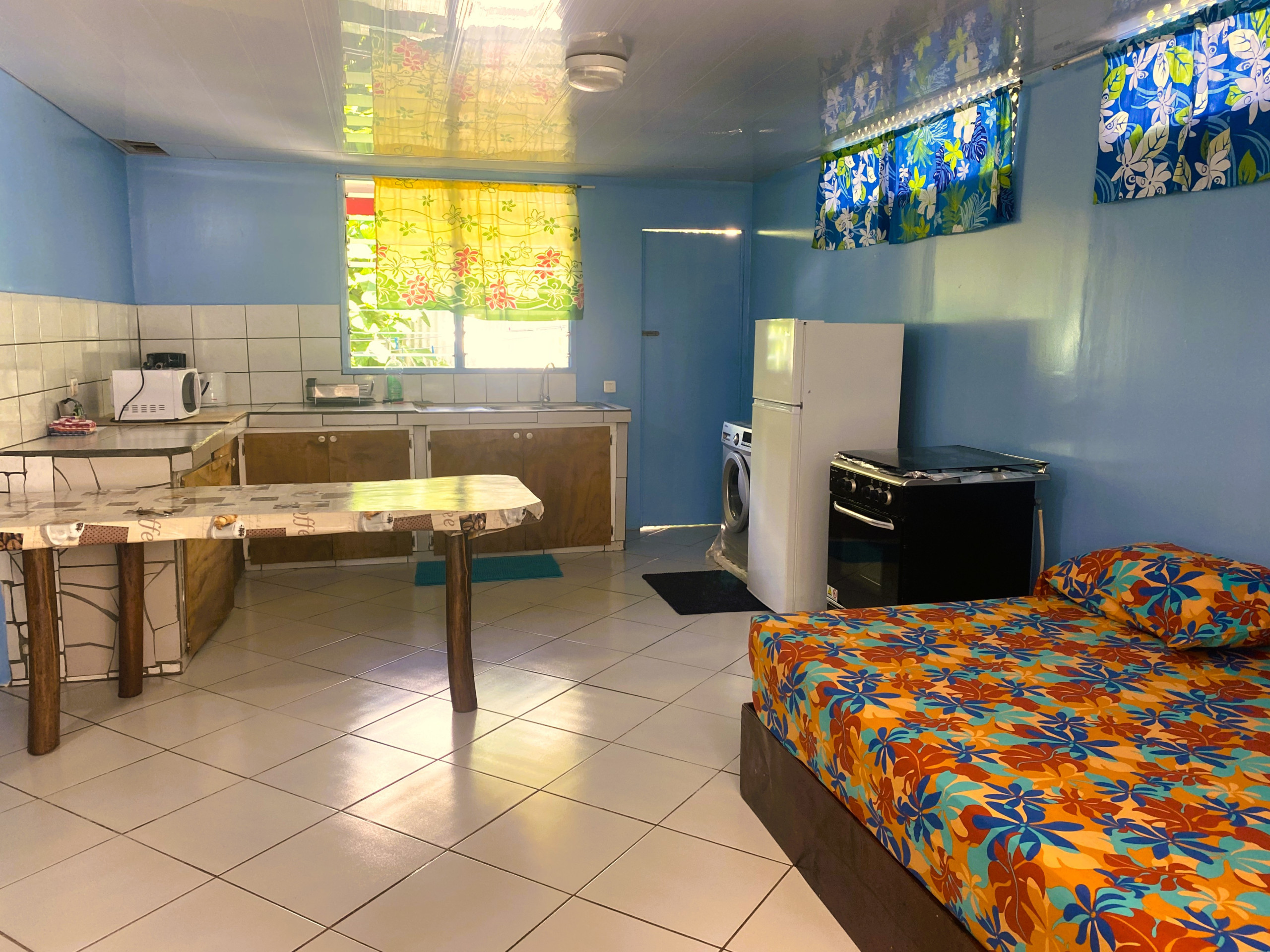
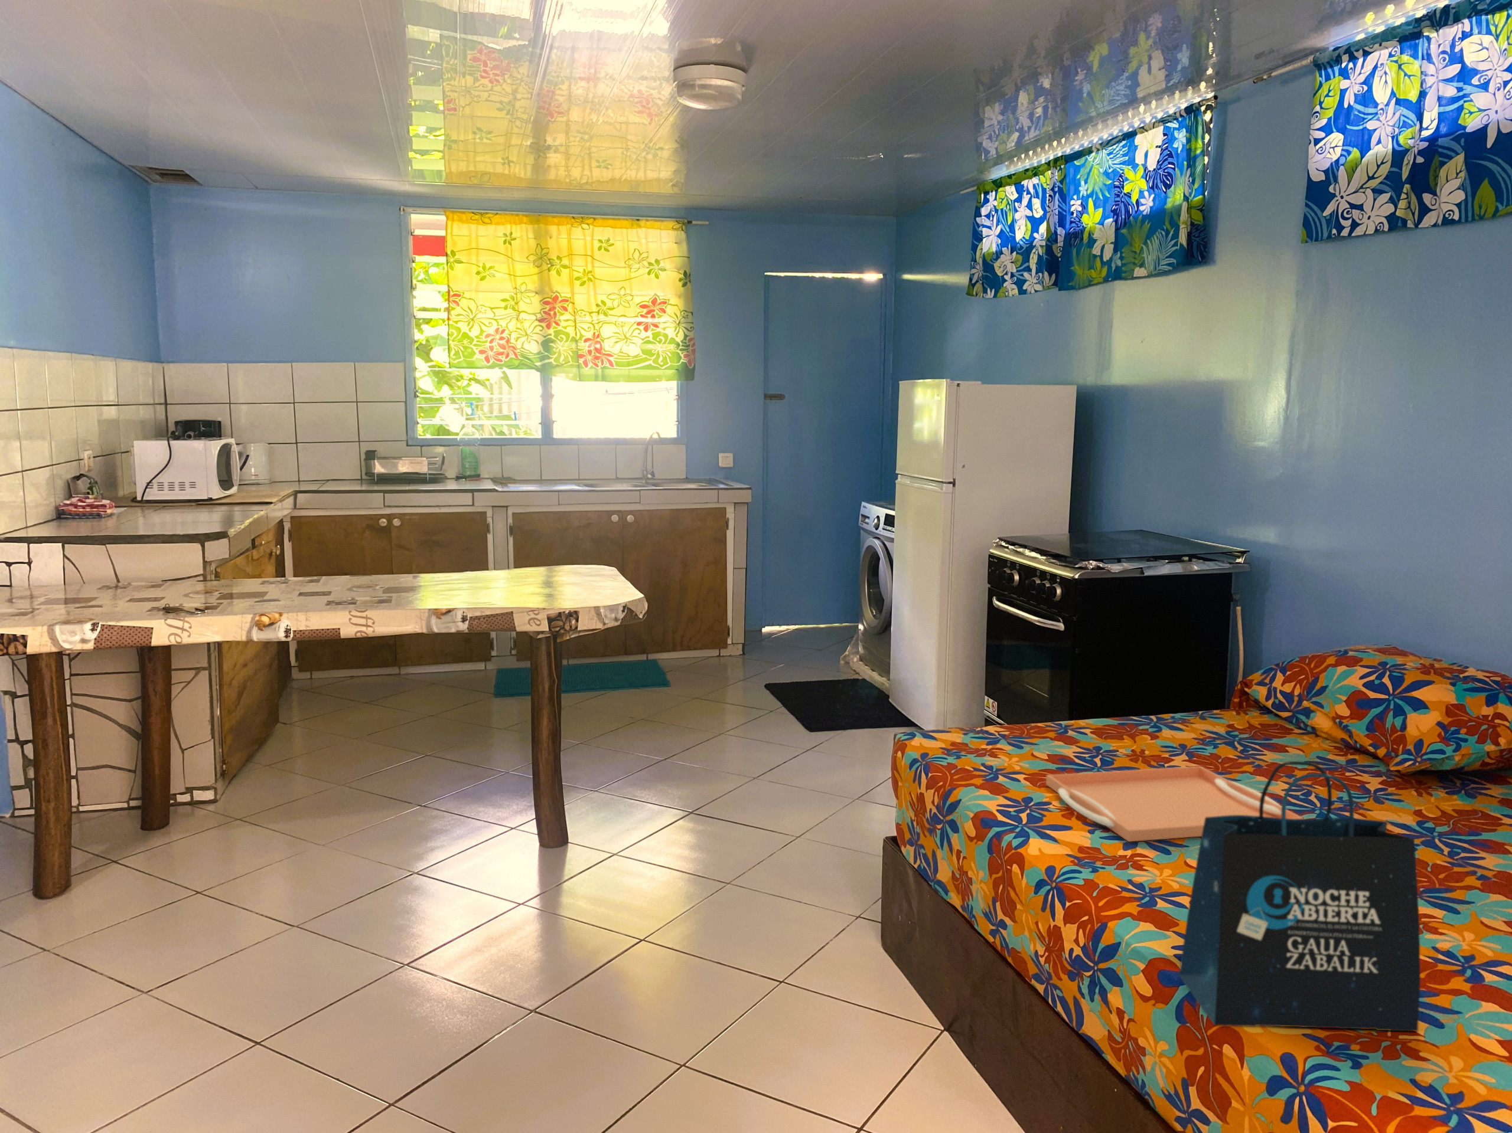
+ serving tray (1167, 800)
+ tote bag (1301, 887)
